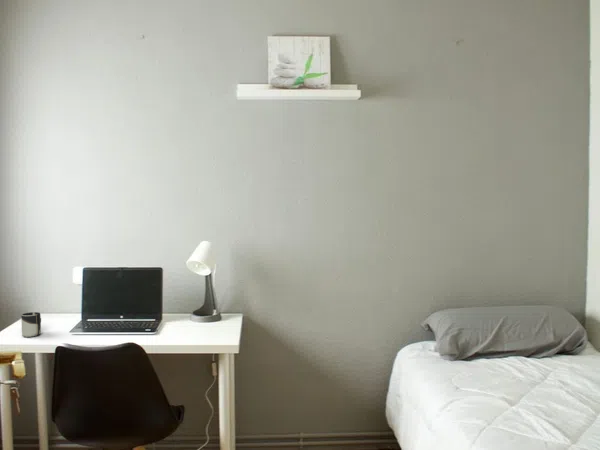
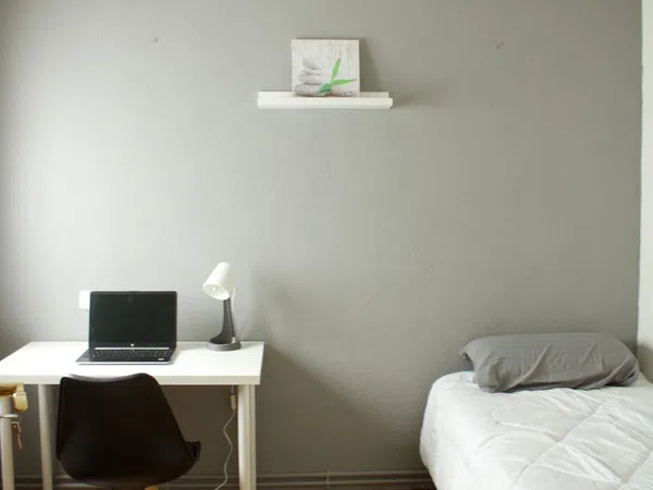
- cup (33, 323)
